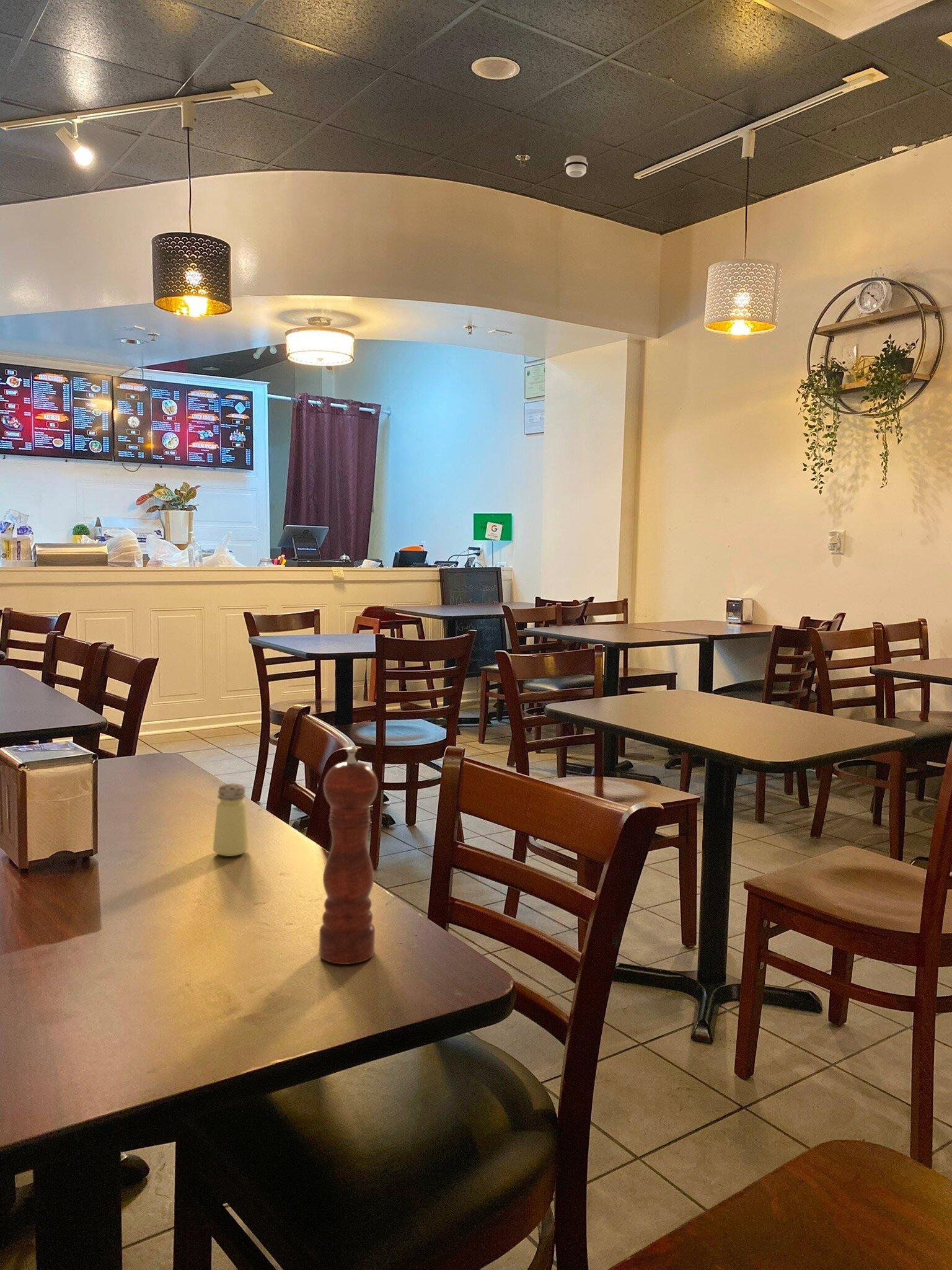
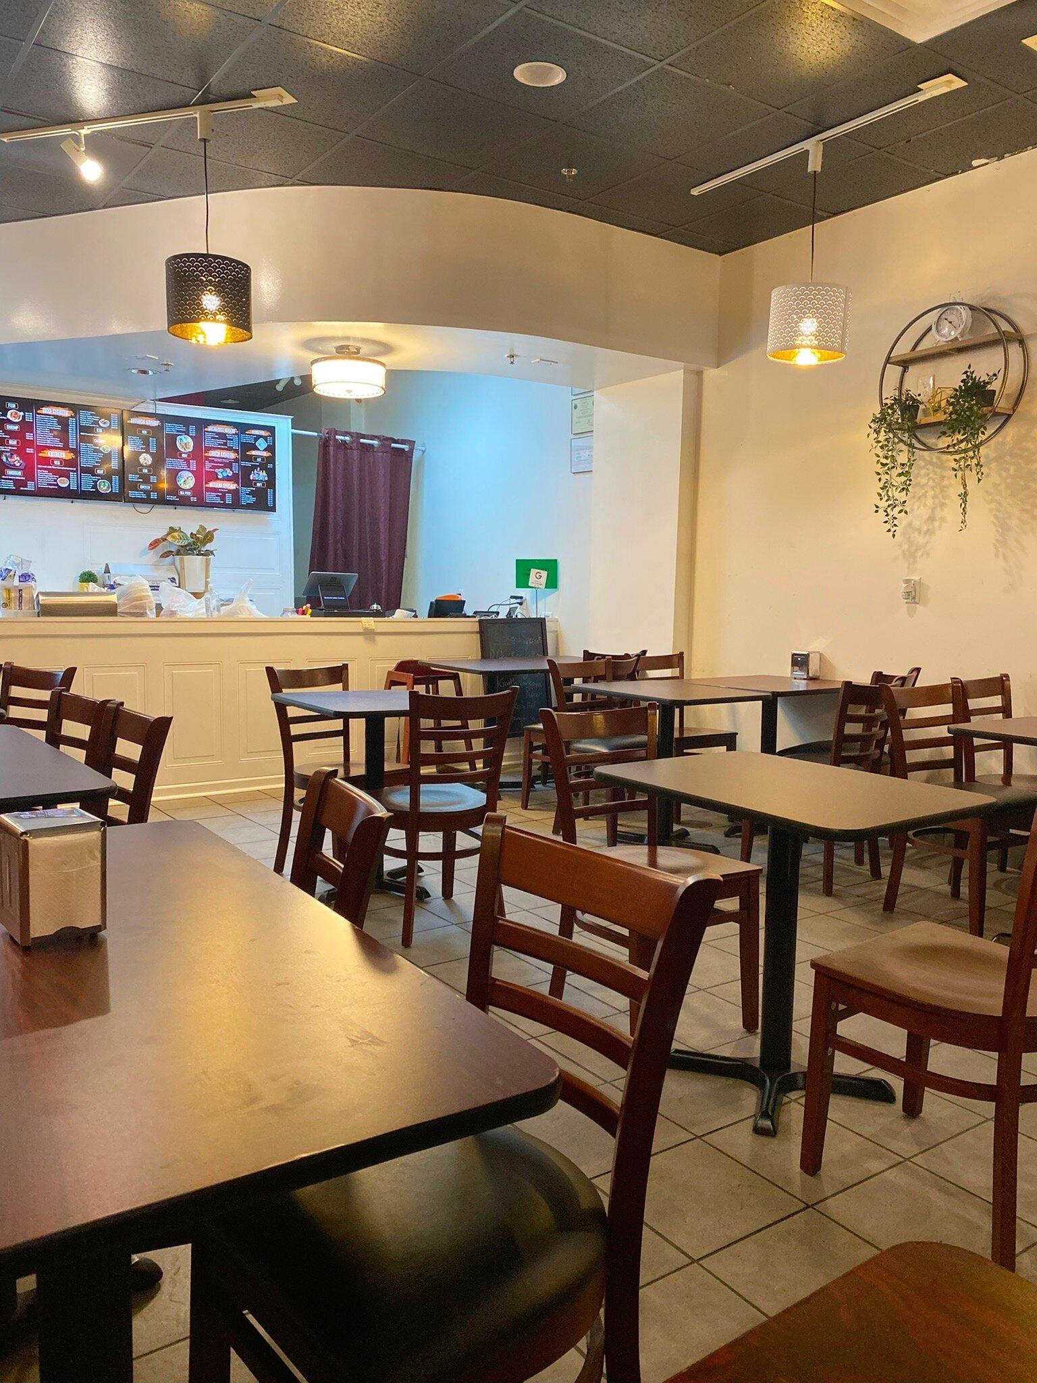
- pepper mill (349, 851)
- saltshaker (231, 818)
- smoke detector (576, 166)
